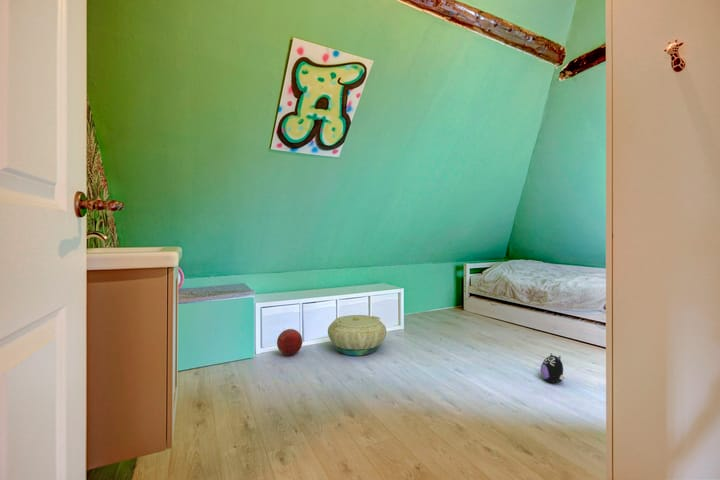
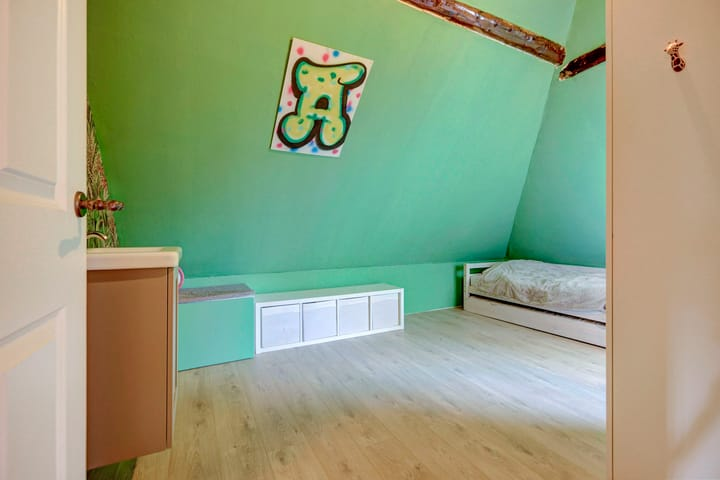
- plush toy (553, 367)
- ball (289, 341)
- basket (357, 332)
